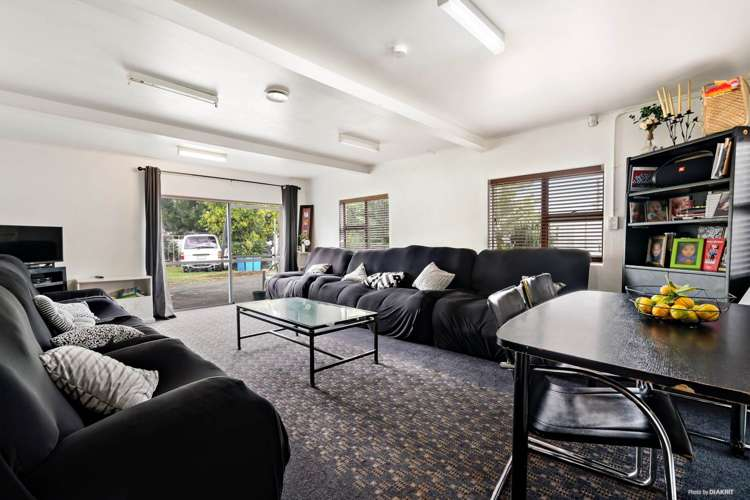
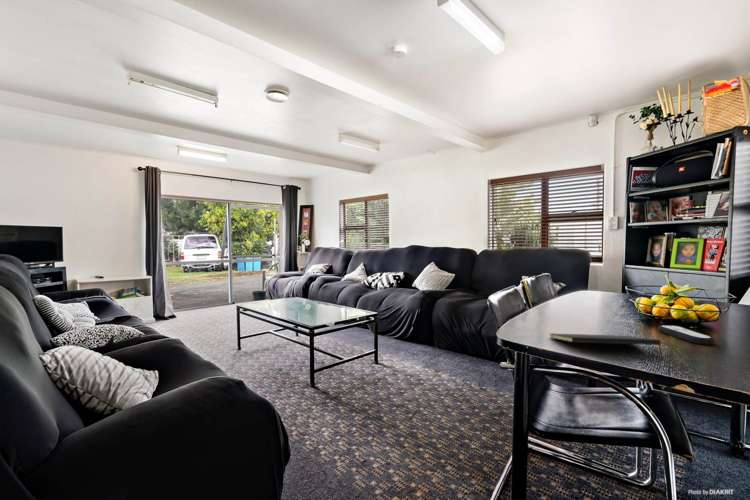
+ notepad (599, 338)
+ remote control (685, 333)
